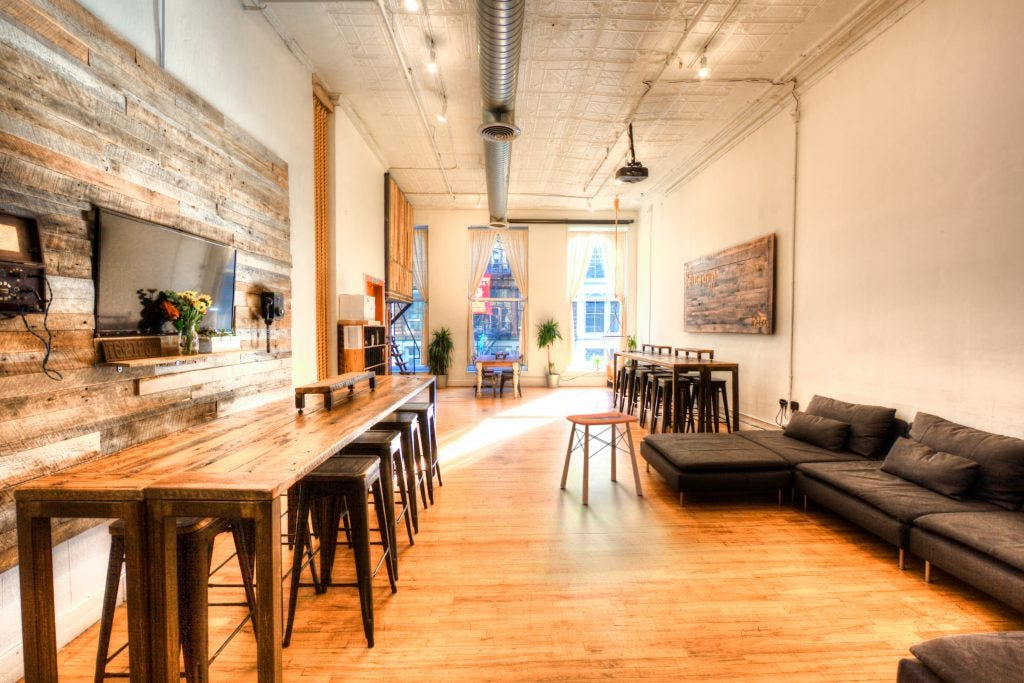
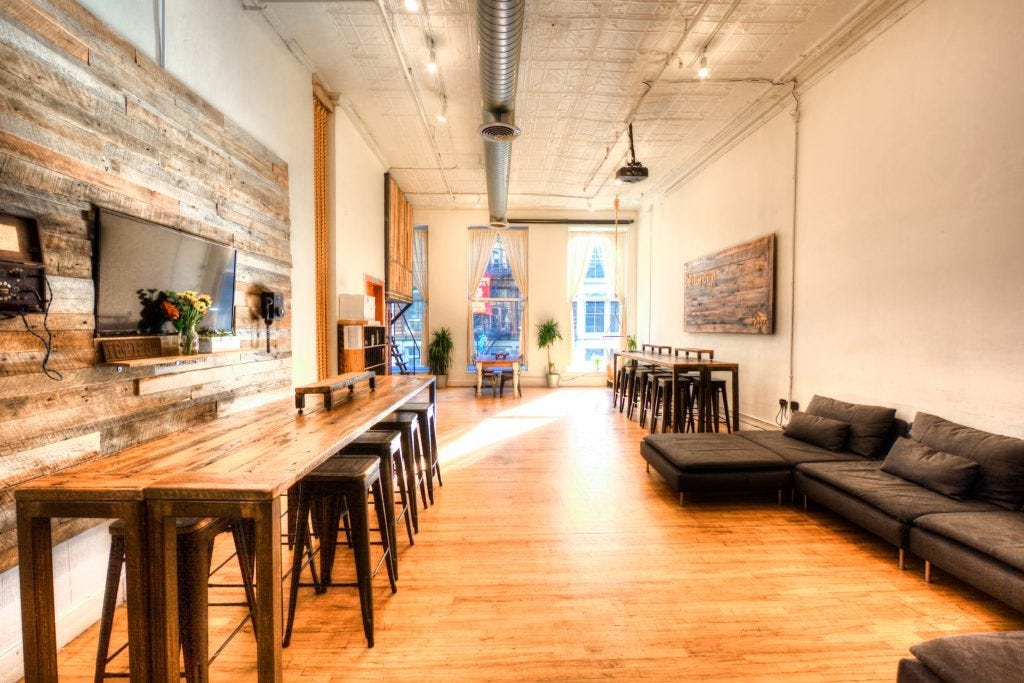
- side table (598, 451)
